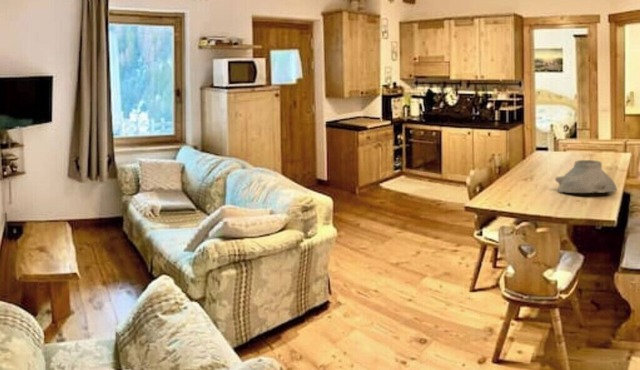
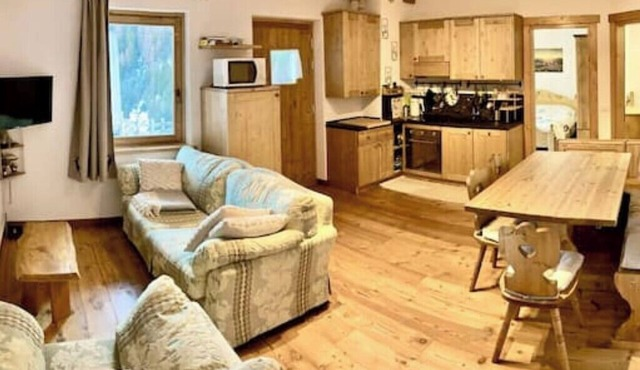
- vase (585, 176)
